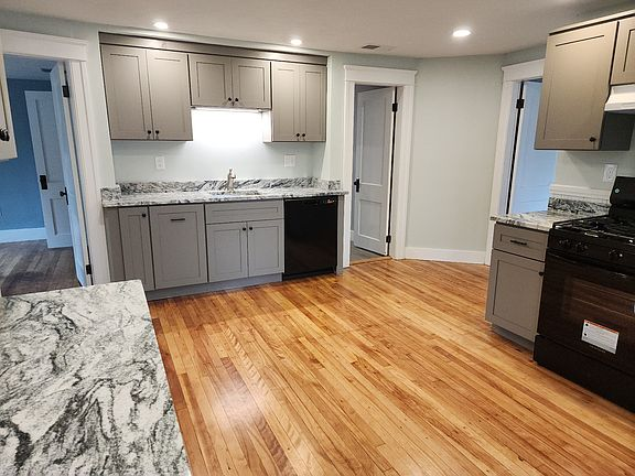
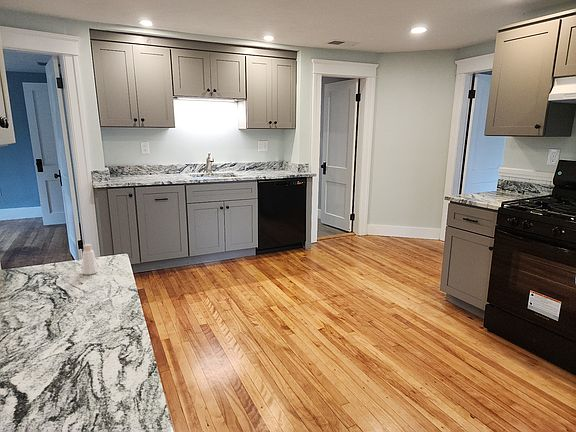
+ pepper shaker (88, 258)
